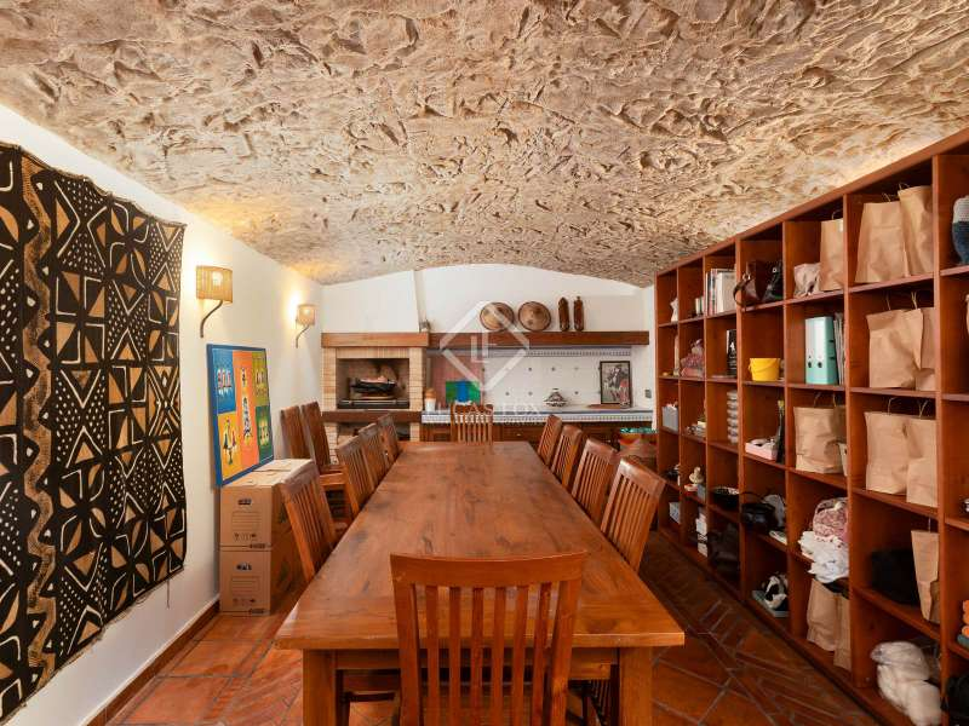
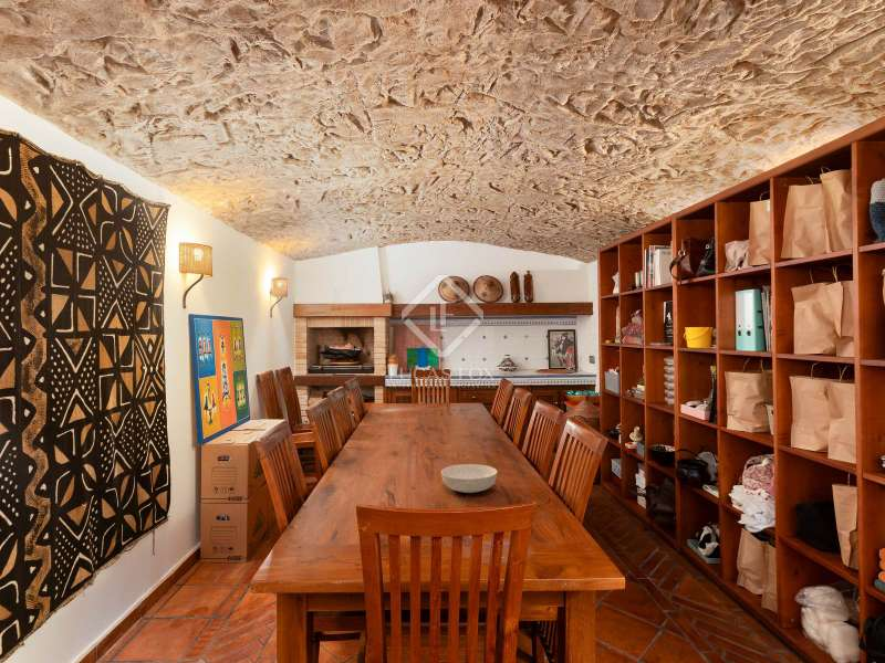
+ serving bowl (469, 480)
